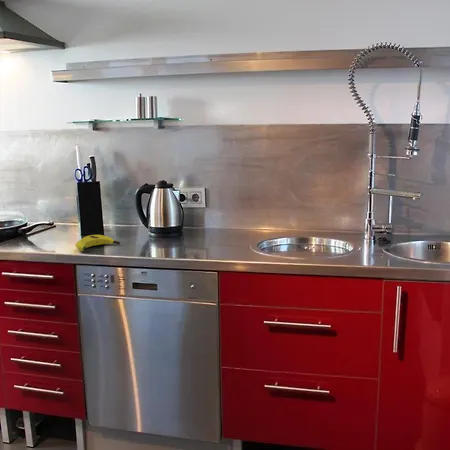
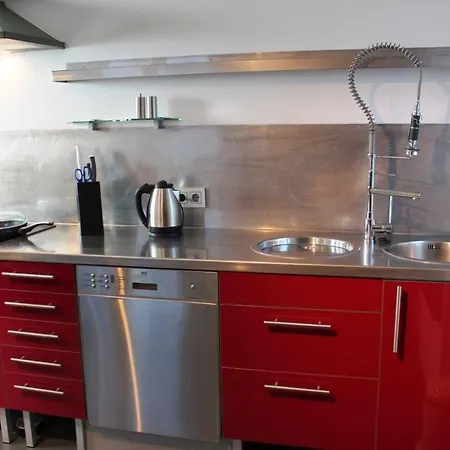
- banana (97, 242)
